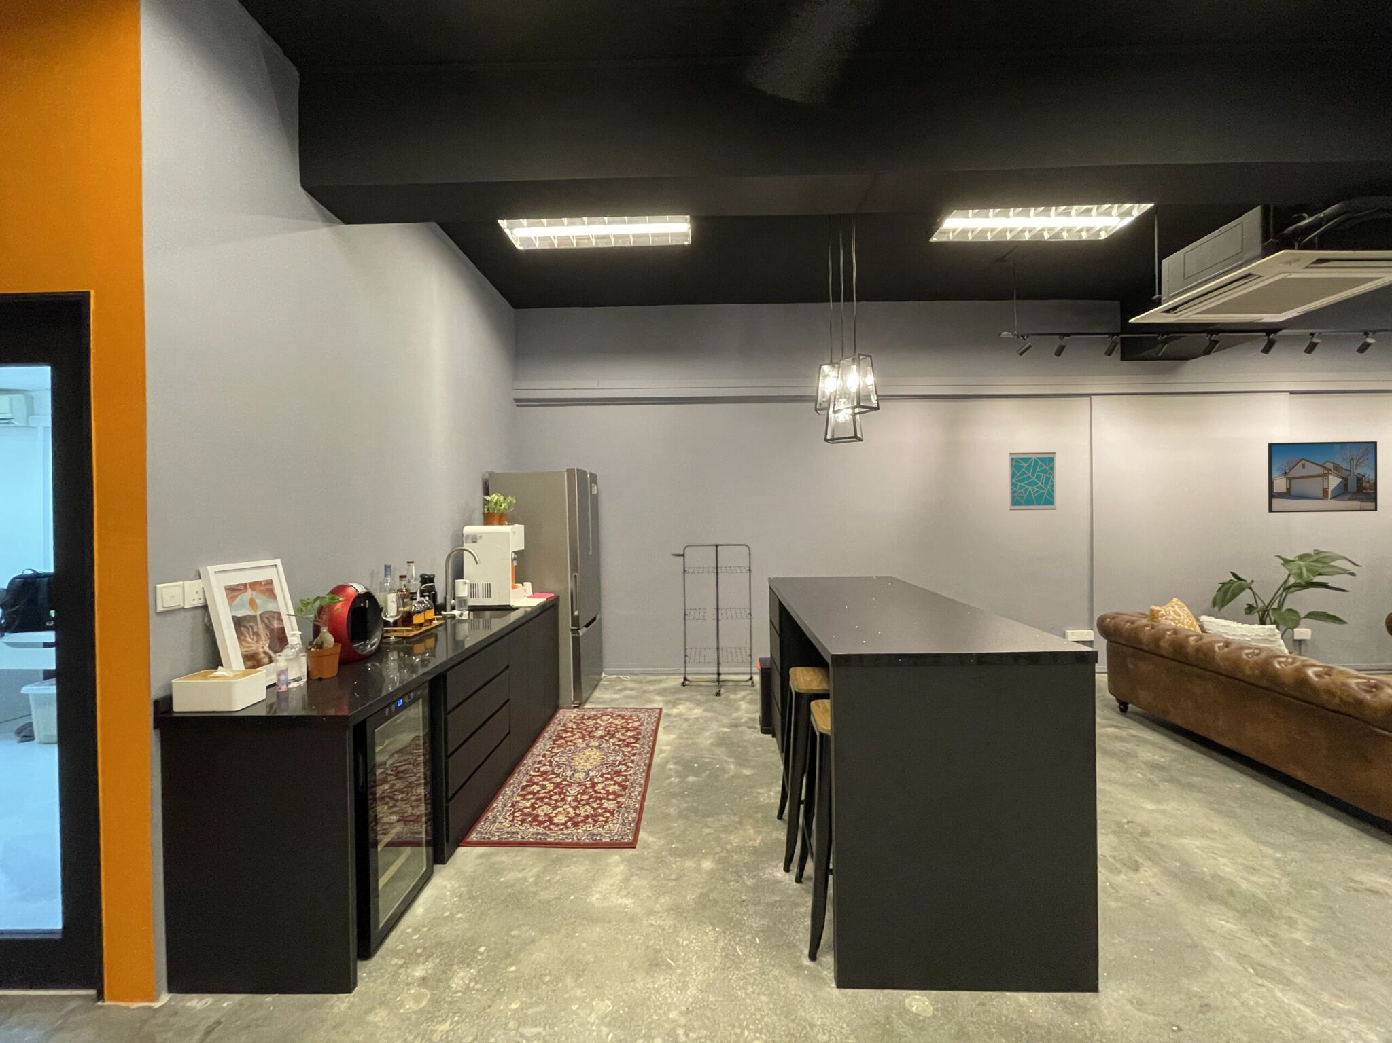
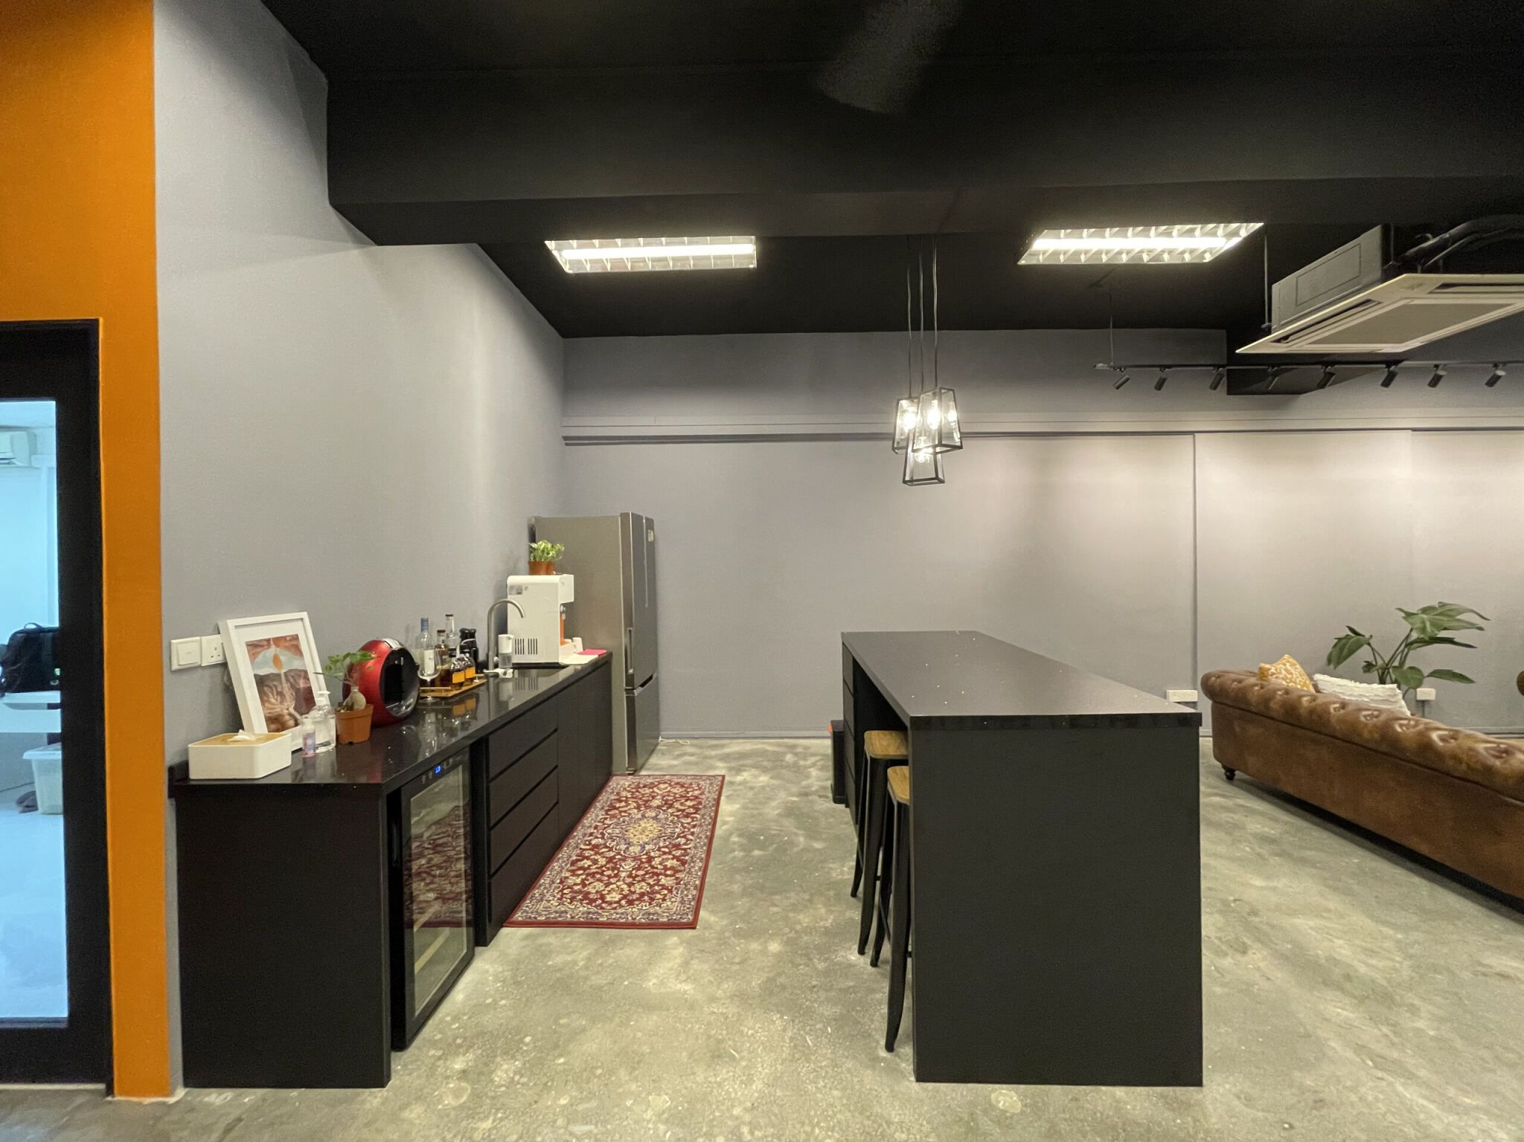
- drying rack (714, 615)
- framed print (1322, 477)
- wall art (1032, 481)
